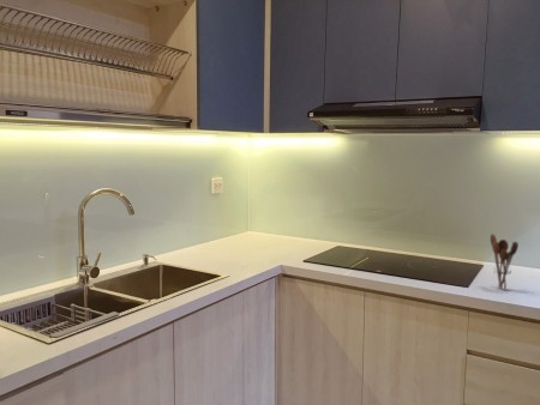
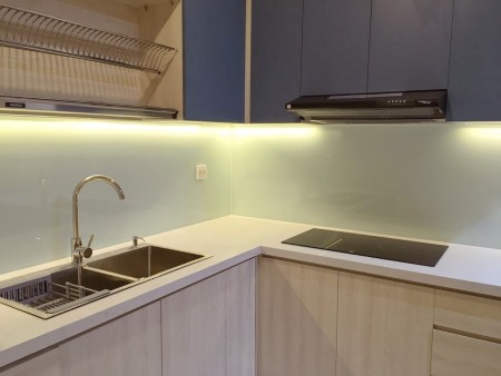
- utensil holder (500, 261)
